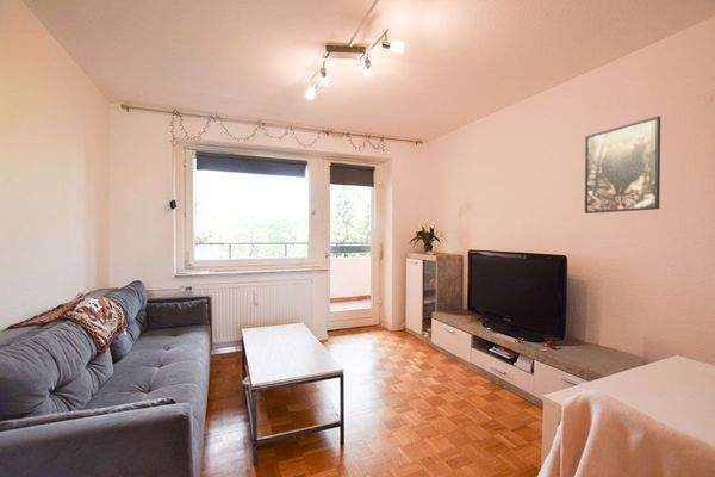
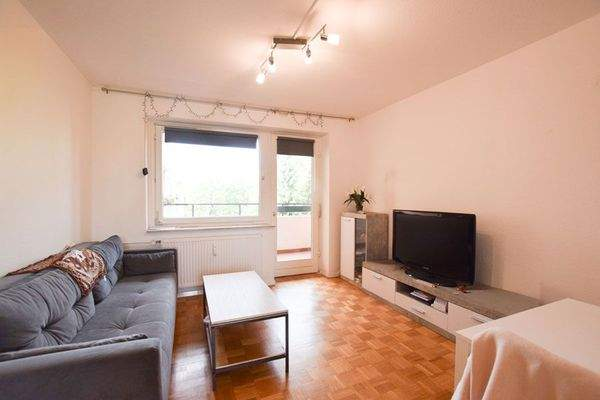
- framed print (618, 169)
